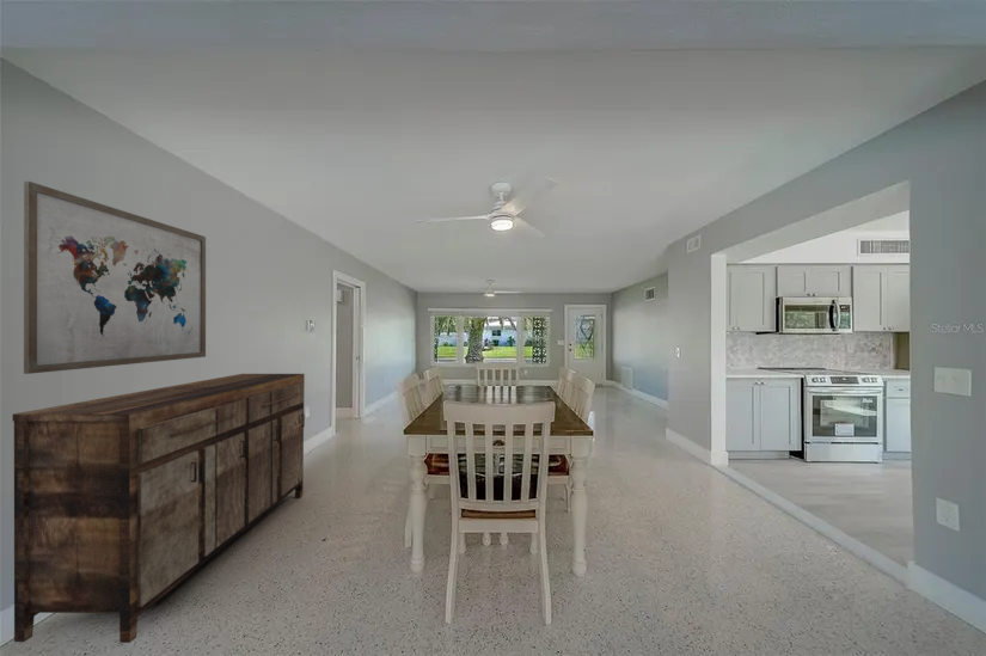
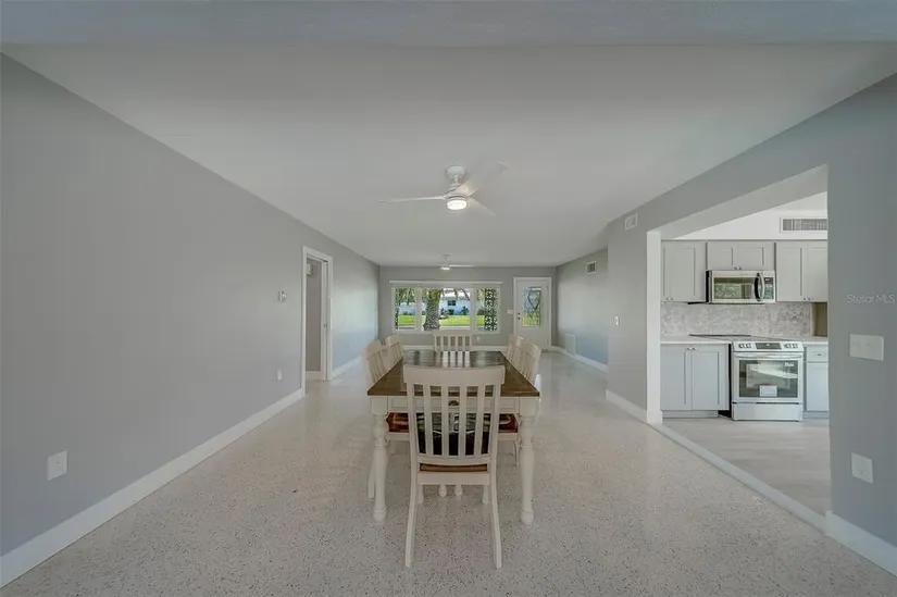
- wall art (135, 289)
- sideboard (206, 466)
